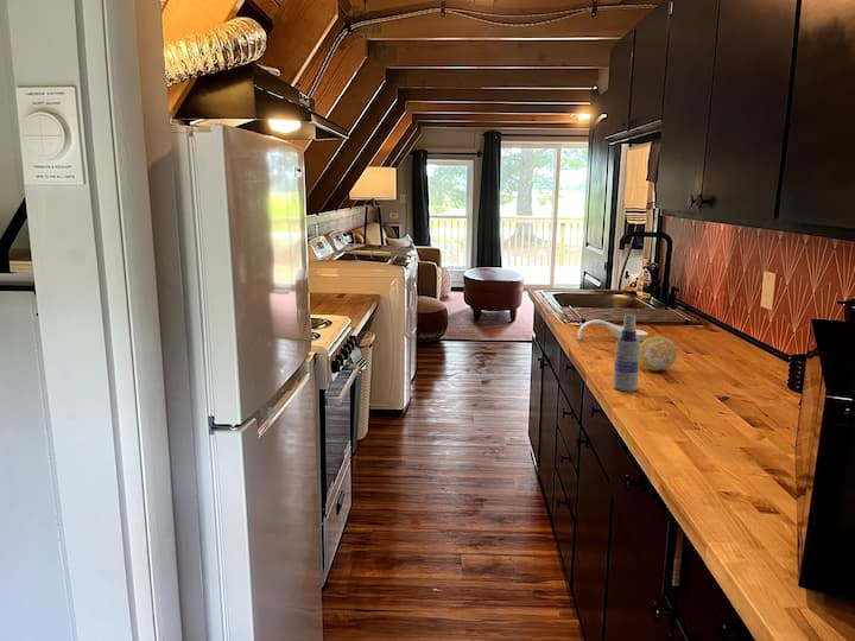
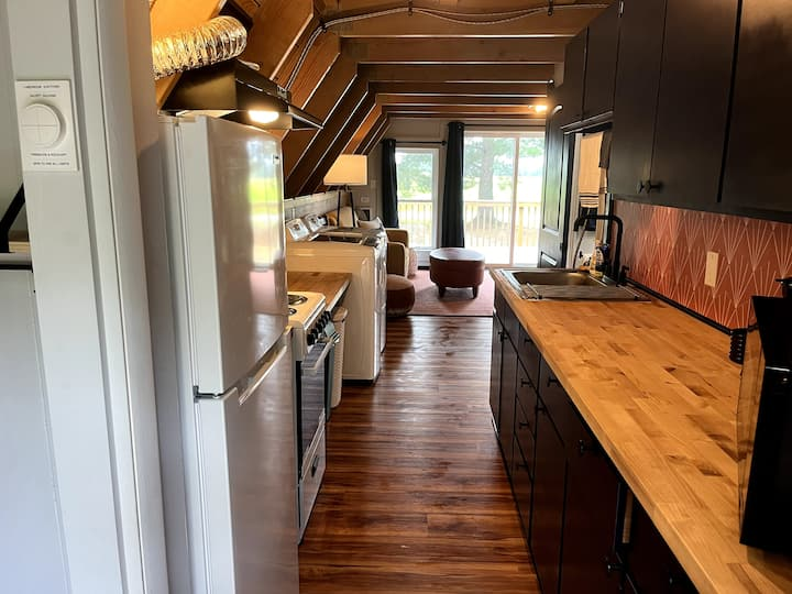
- fruit (657, 354)
- spoon rest (613, 330)
- spray bottle (627, 351)
